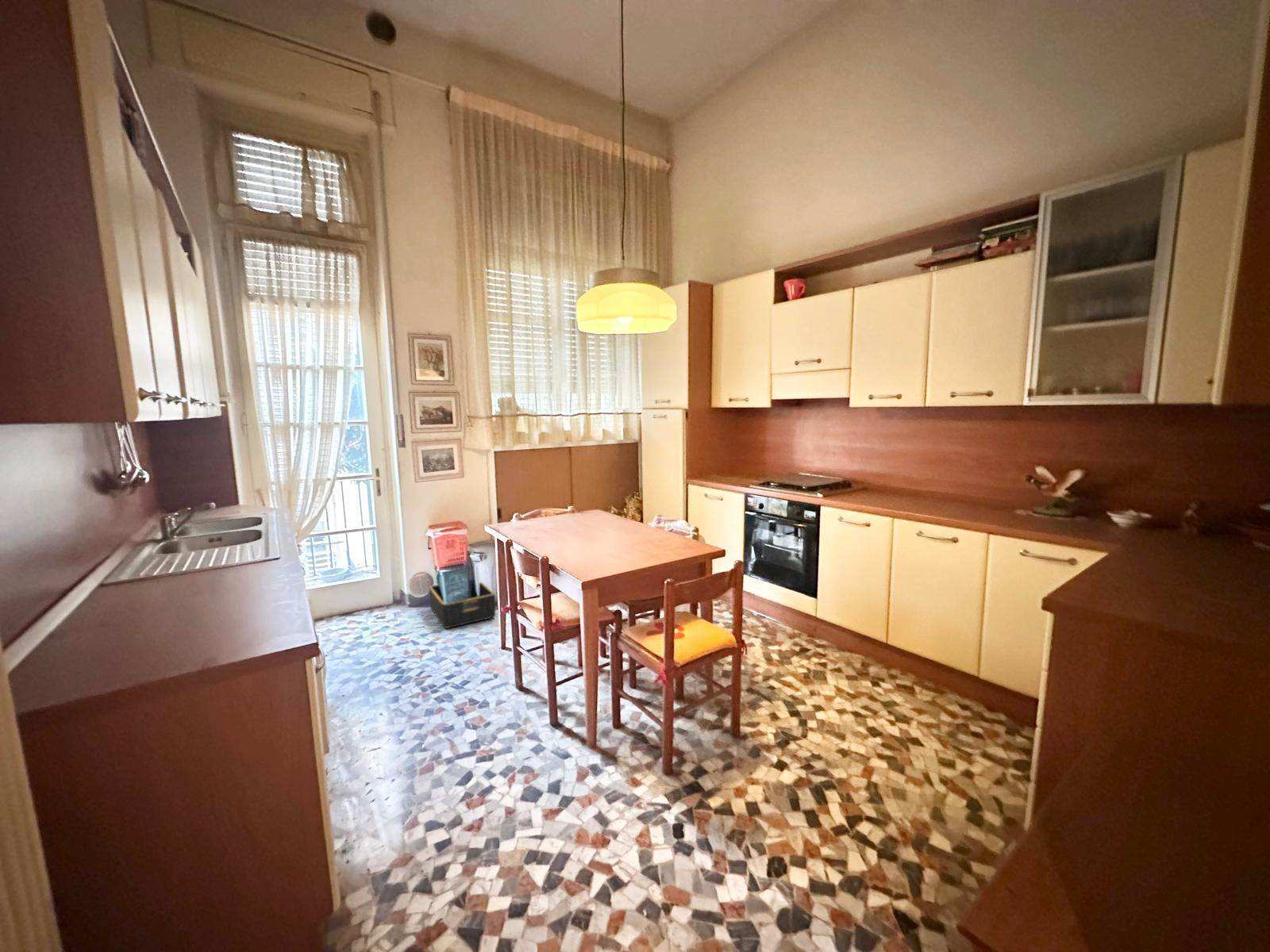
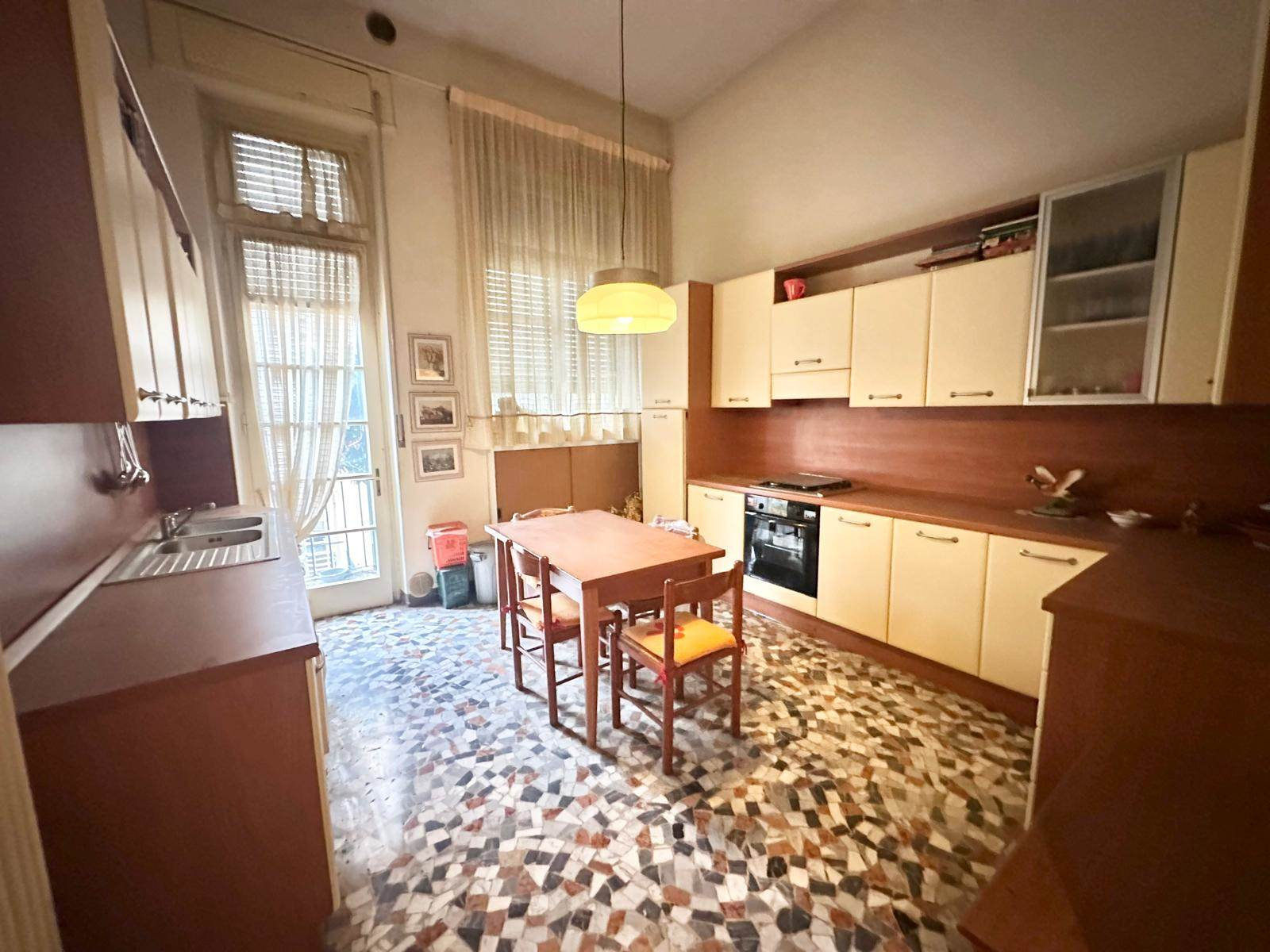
- basket (461, 601)
